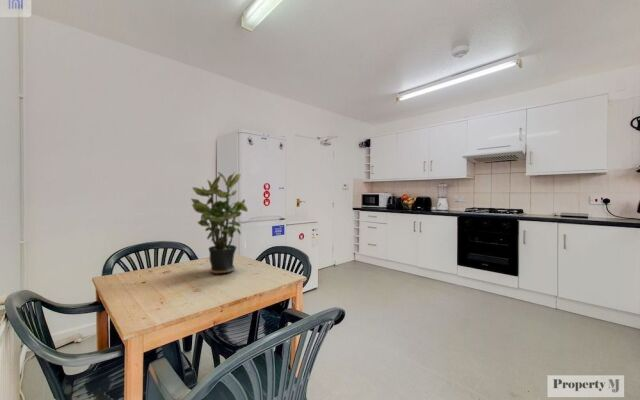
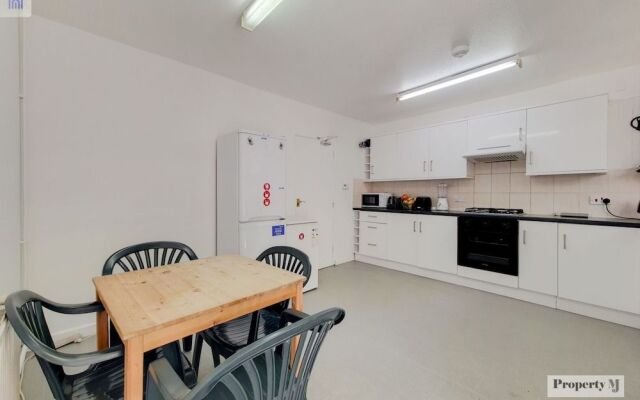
- potted plant (218, 221)
